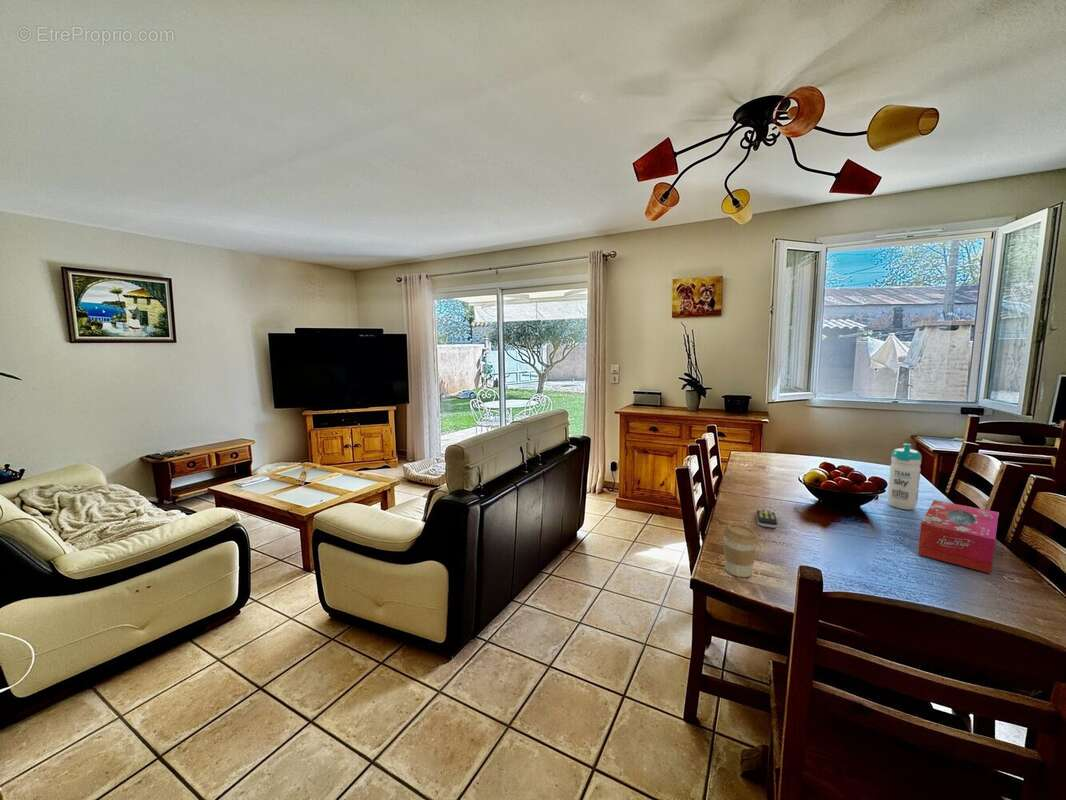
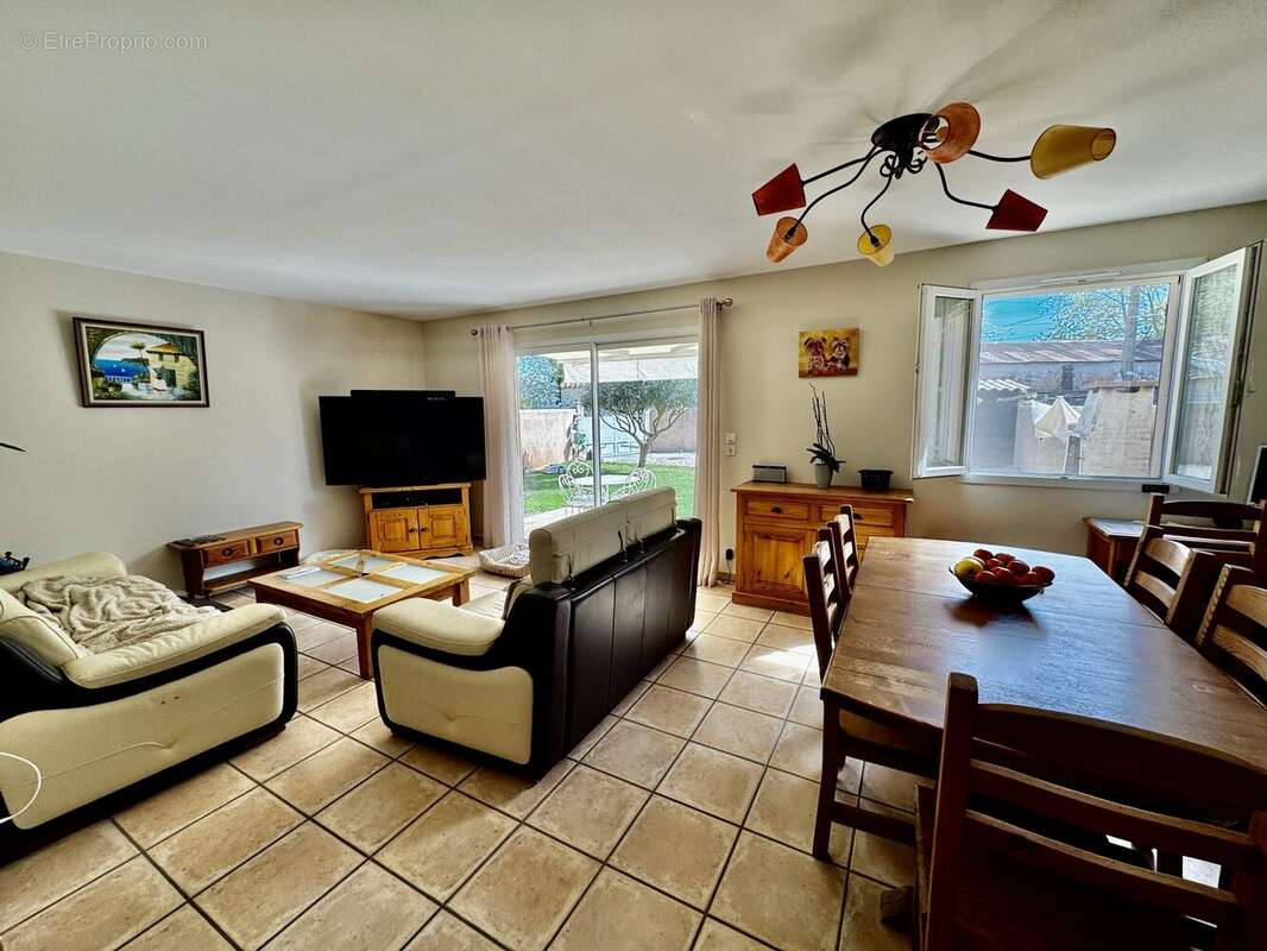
- water bottle (904, 475)
- coffee cup (739, 549)
- tissue box (959, 532)
- remote control (766, 518)
